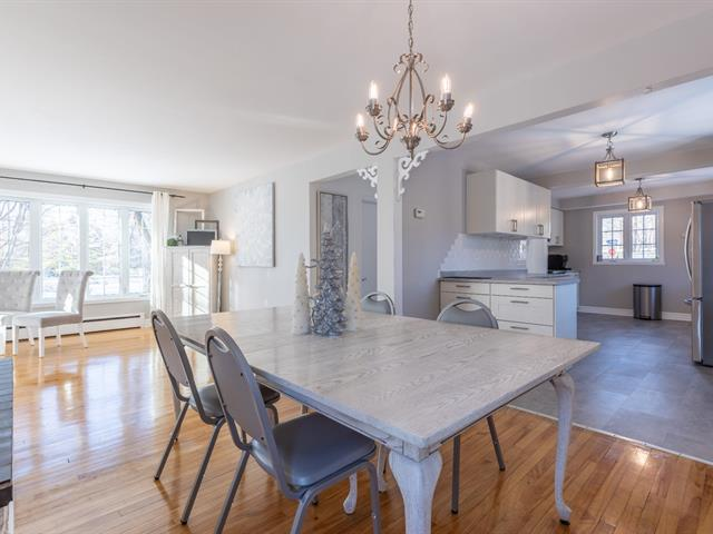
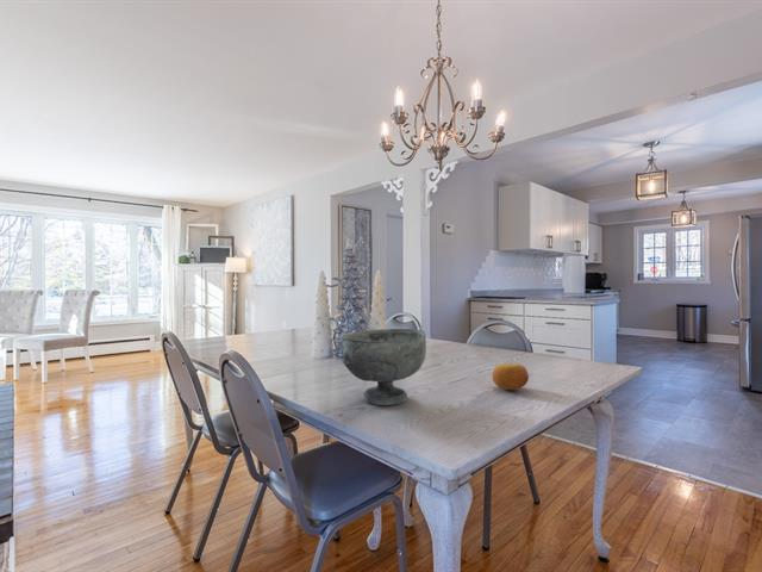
+ fruit (510, 375)
+ decorative bowl (383, 365)
